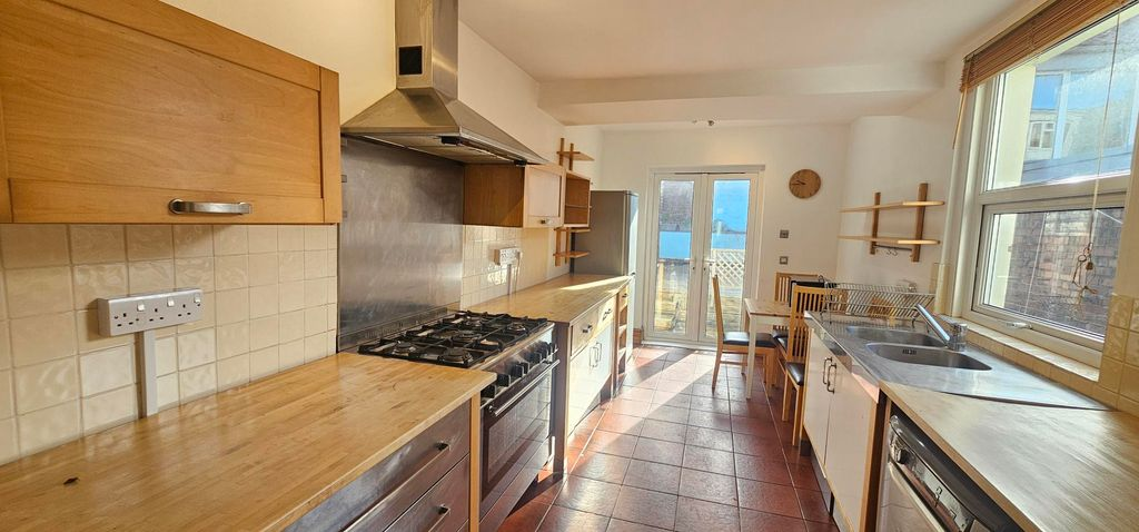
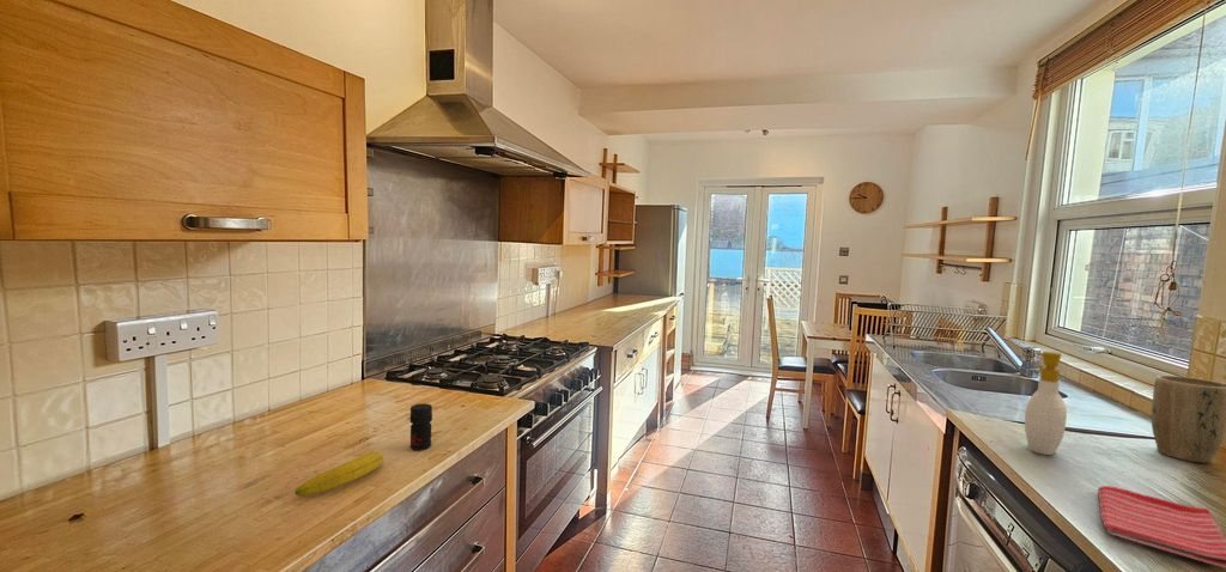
+ jar (420, 426)
+ soap bottle (1044, 401)
+ dish towel (1160, 522)
+ fruit (347, 468)
+ plant pot (1189, 418)
